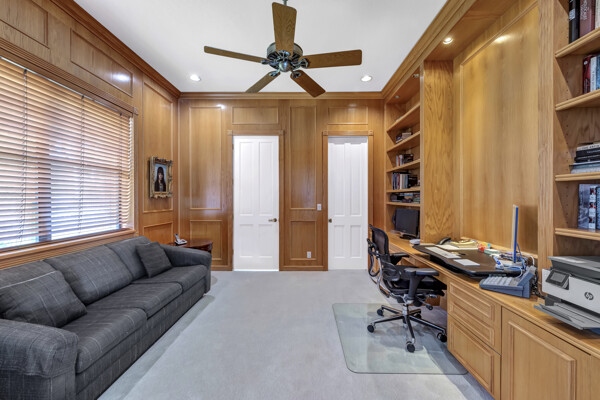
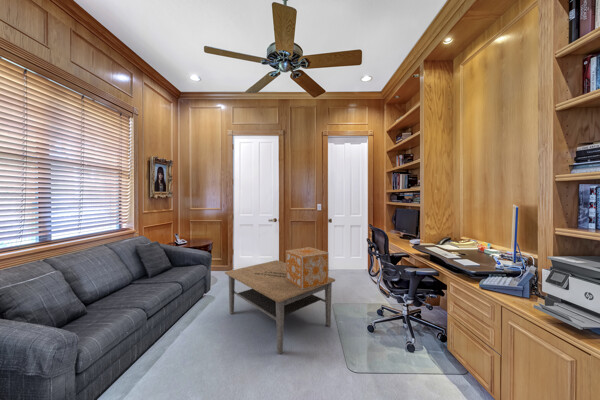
+ coffee table (277, 297)
+ decorative box (306, 266)
